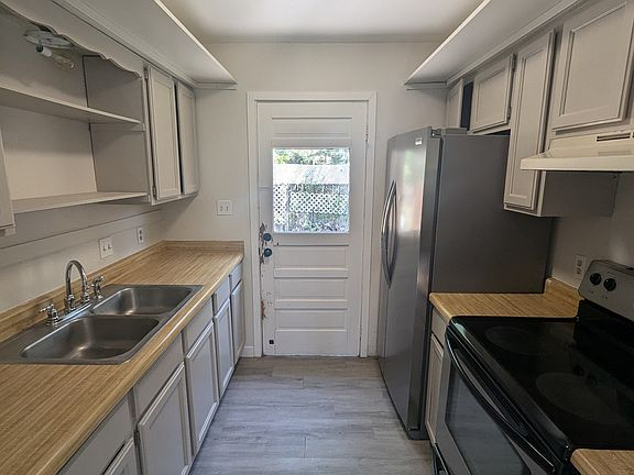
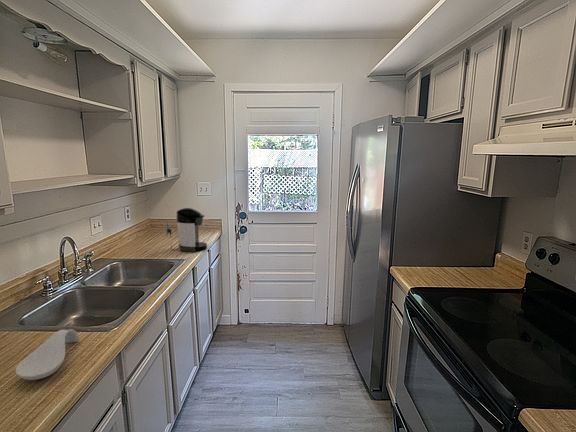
+ coffee maker (188, 230)
+ spoon rest (52, 351)
